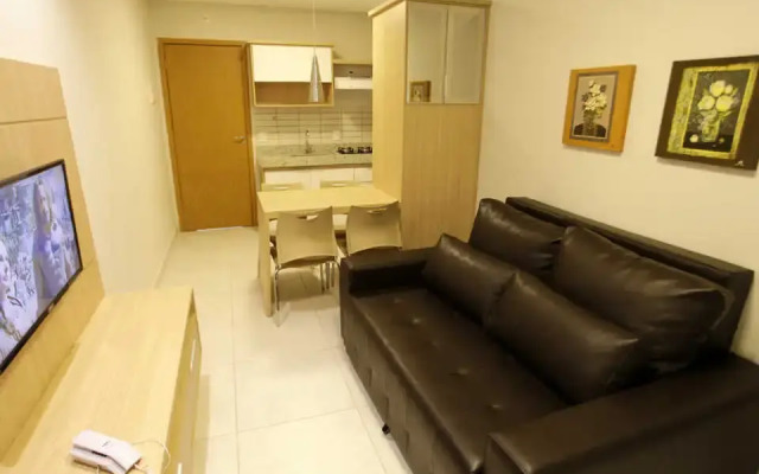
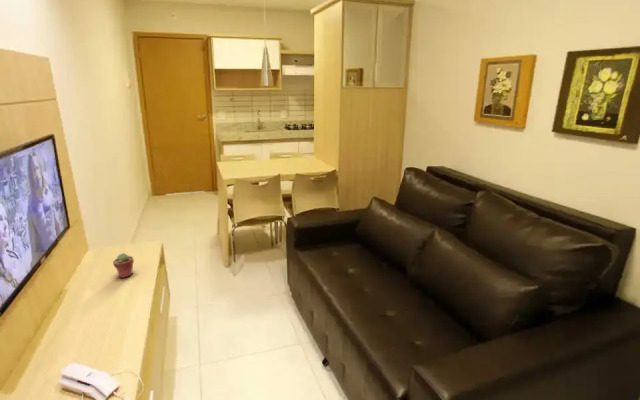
+ potted succulent (123, 264)
